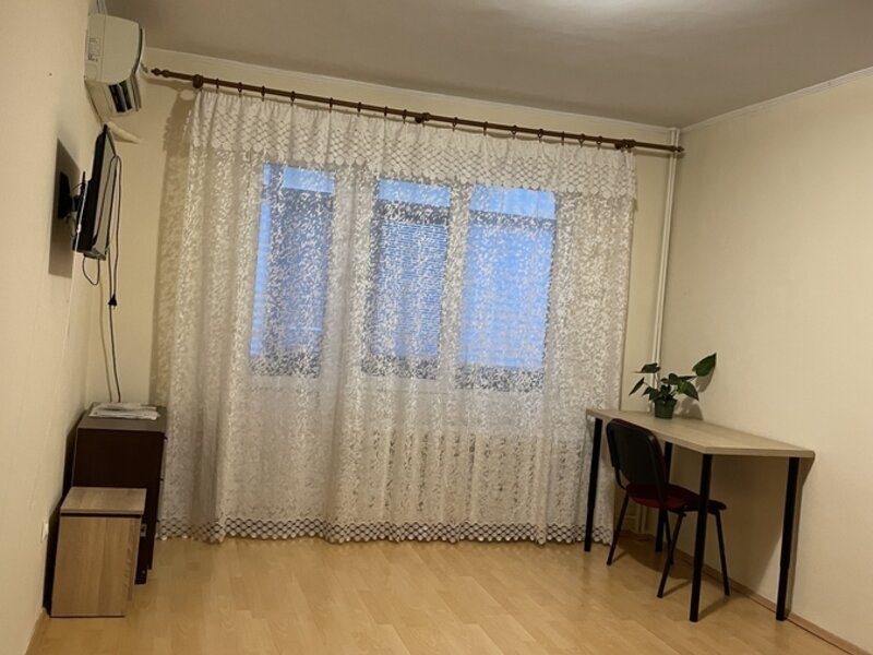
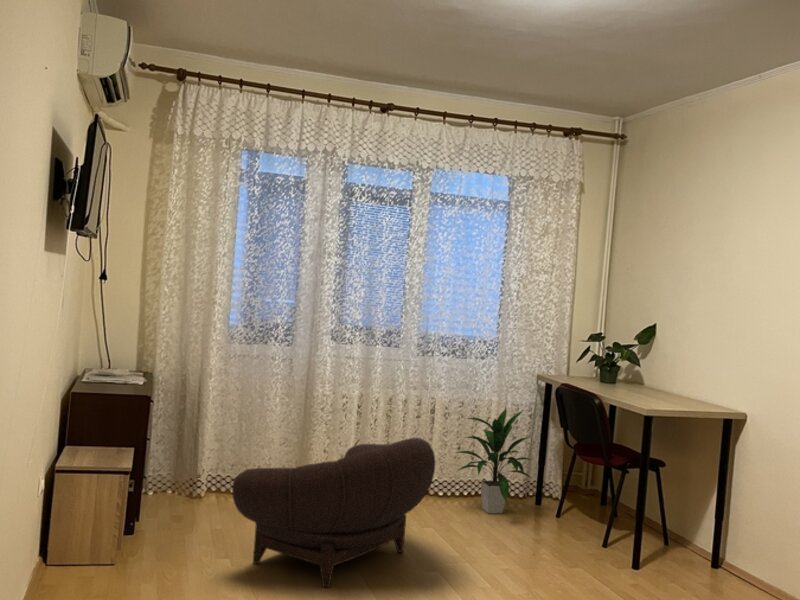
+ indoor plant (495, 459)
+ armchair (355, 496)
